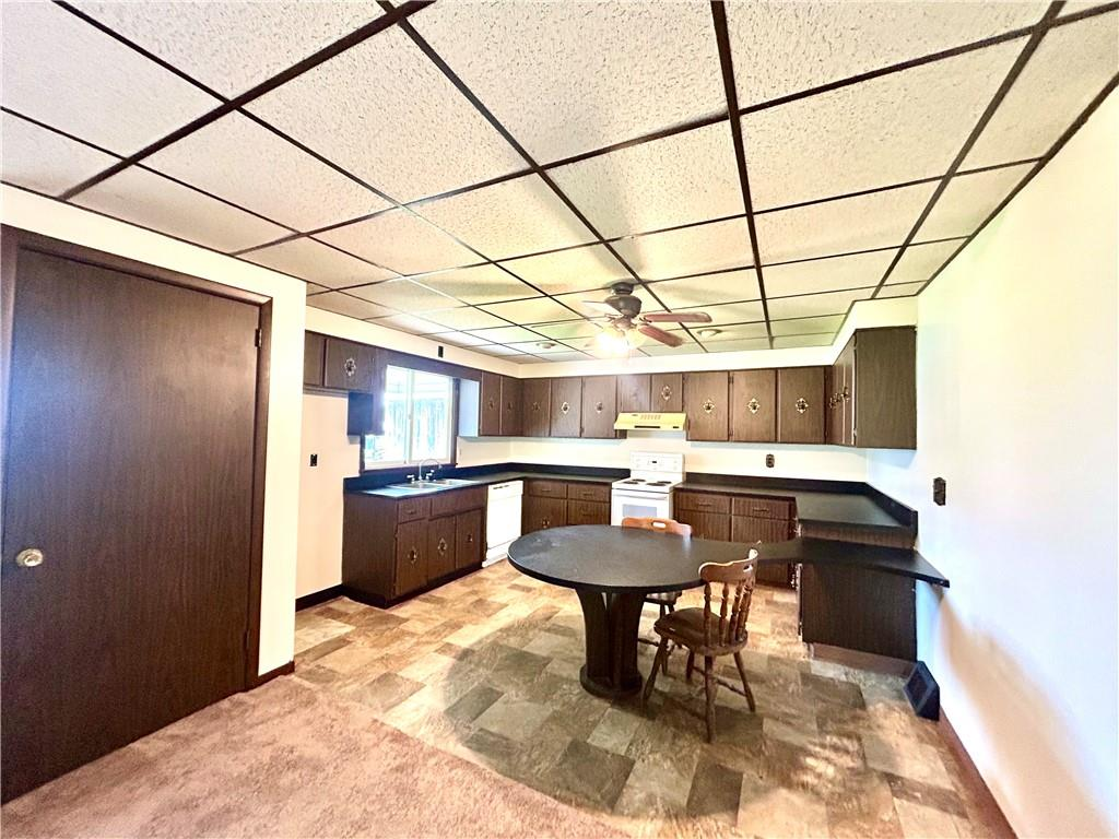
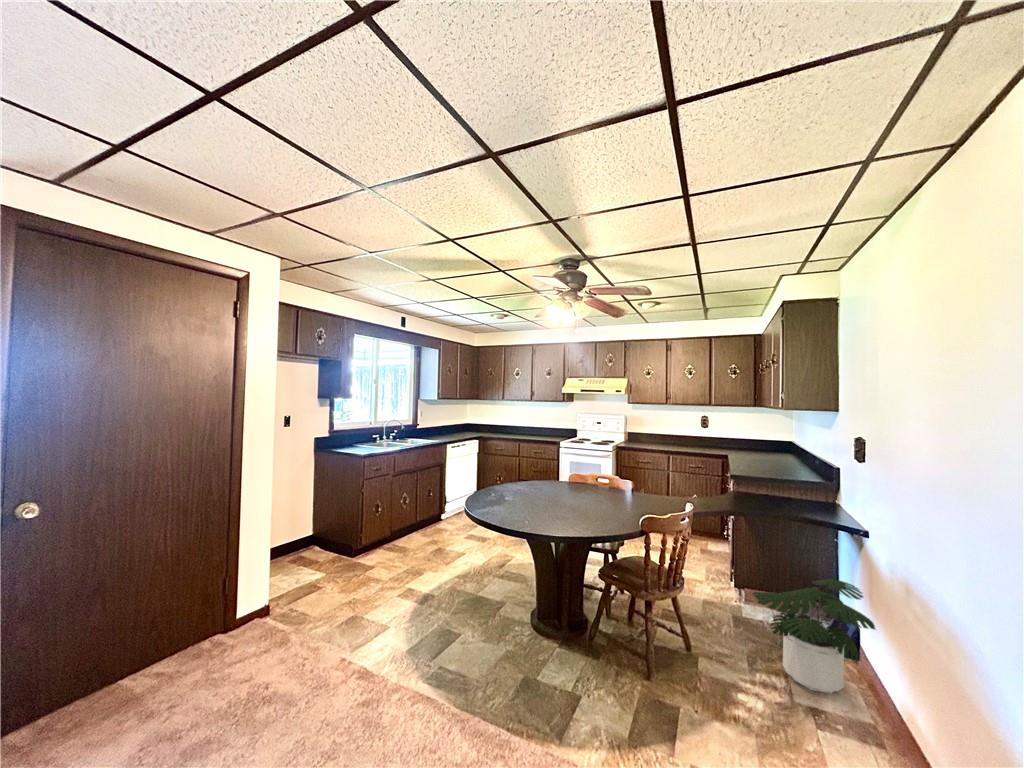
+ potted plant (809, 632)
